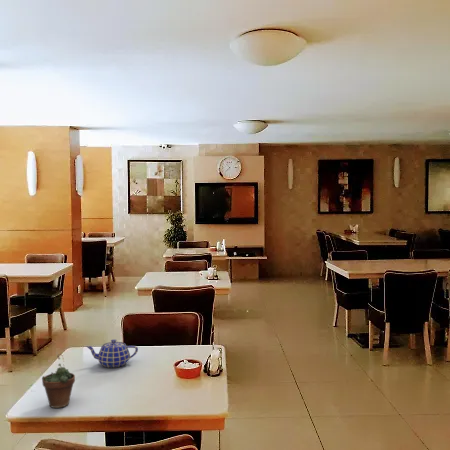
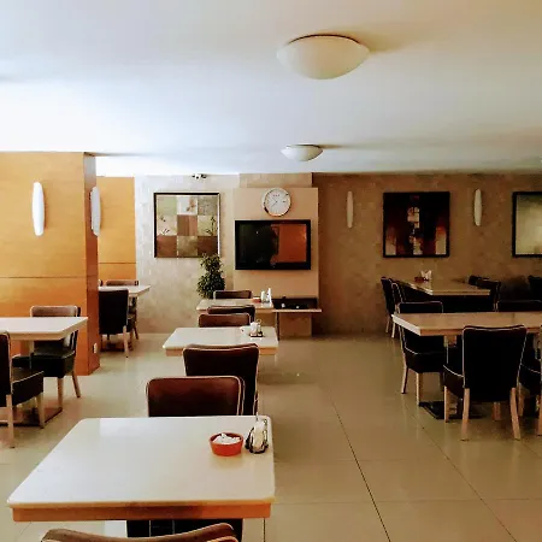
- succulent plant (58, 379)
- teapot (112, 352)
